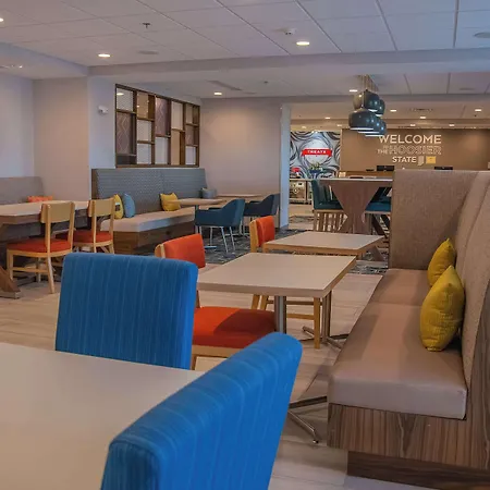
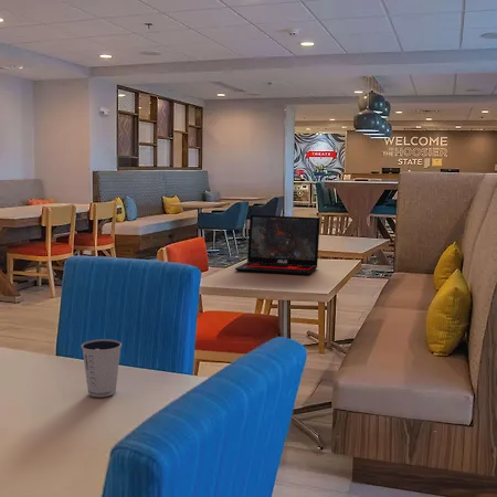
+ laptop (278, 243)
+ dixie cup (102, 368)
